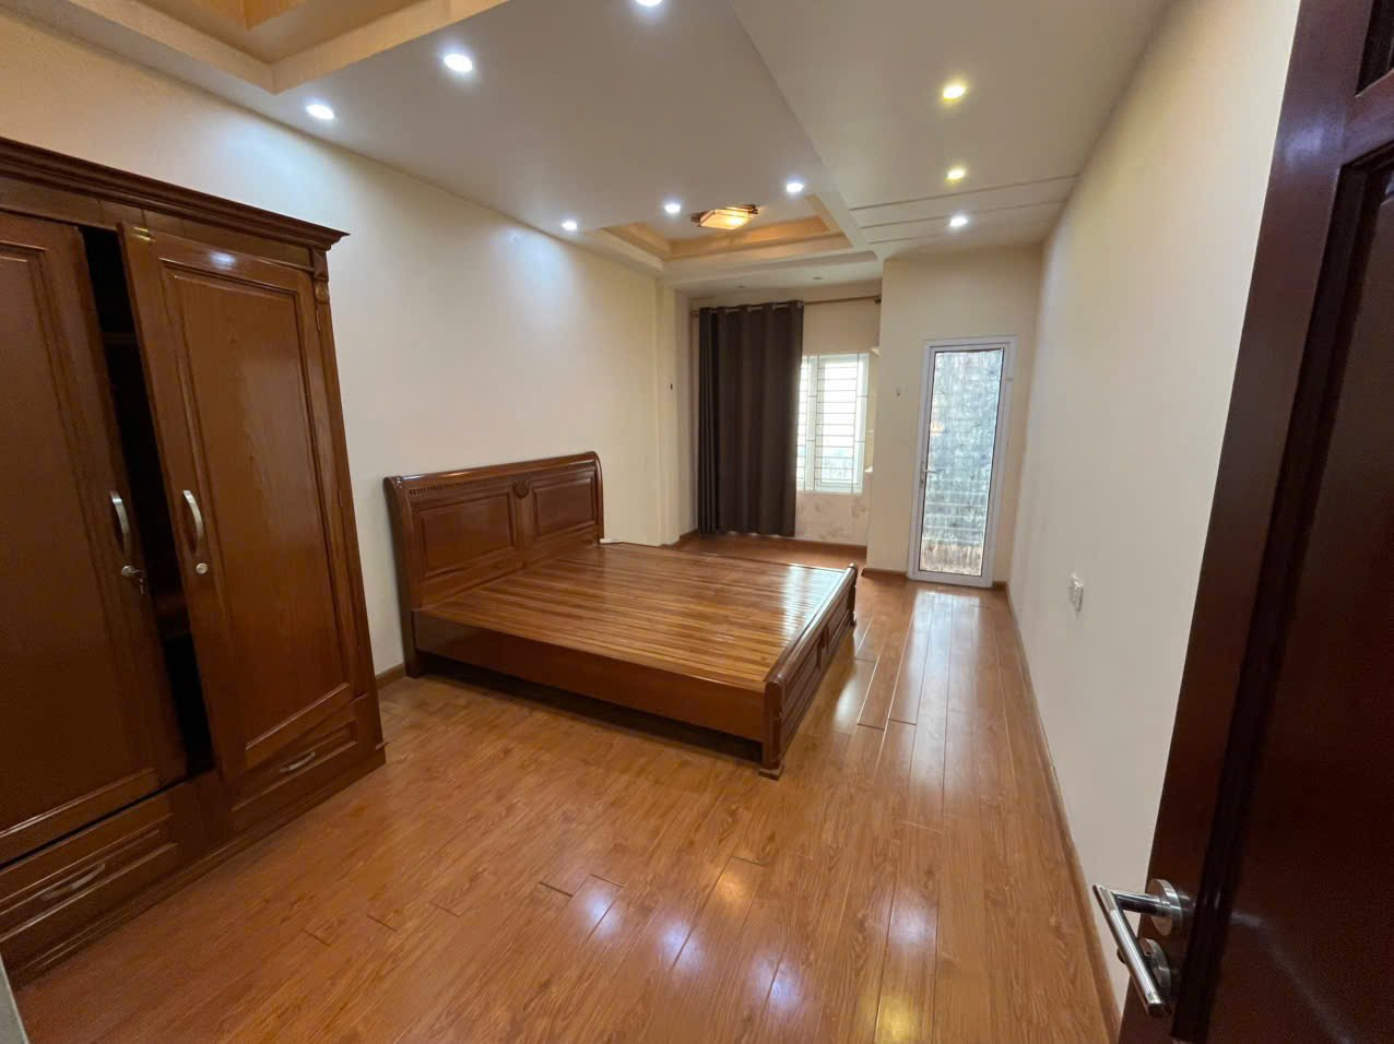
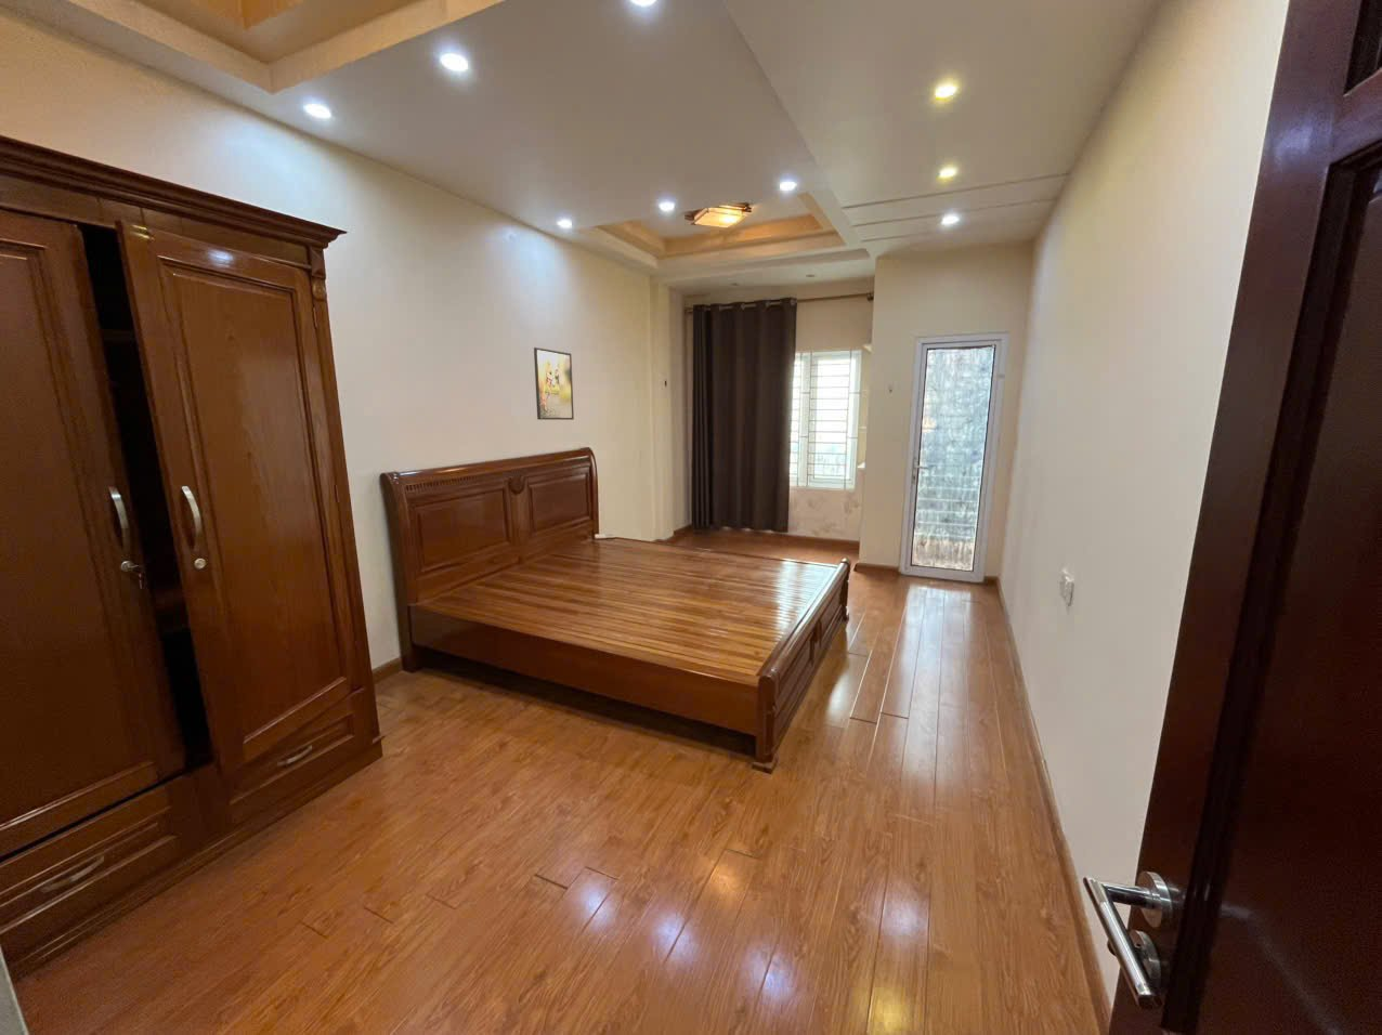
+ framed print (555, 386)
